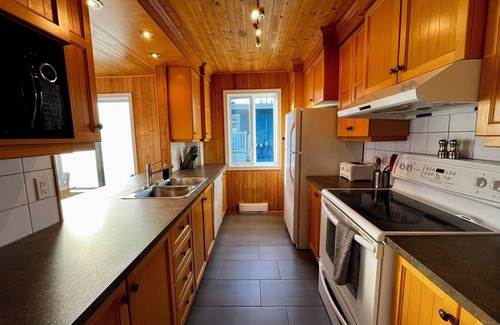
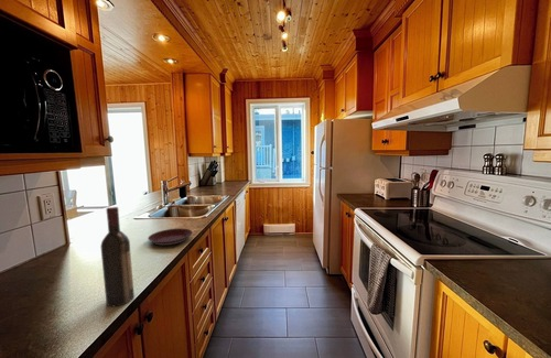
+ wine bottle (116, 254)
+ plate (171, 237)
